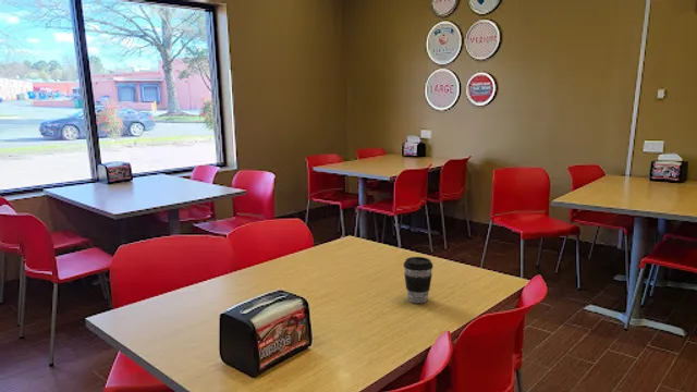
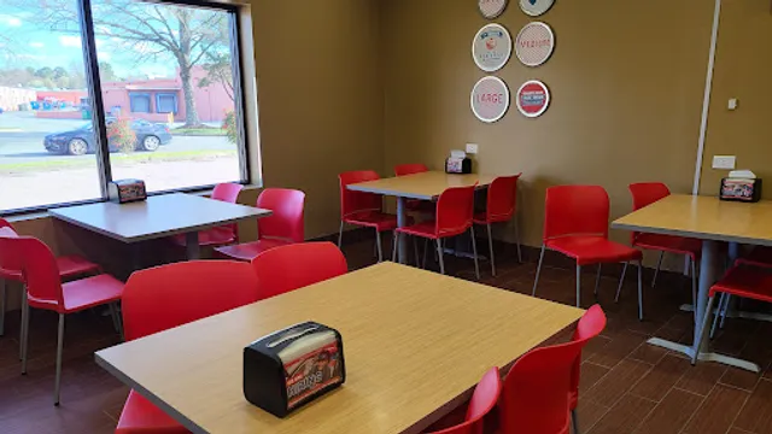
- coffee cup (417, 280)
